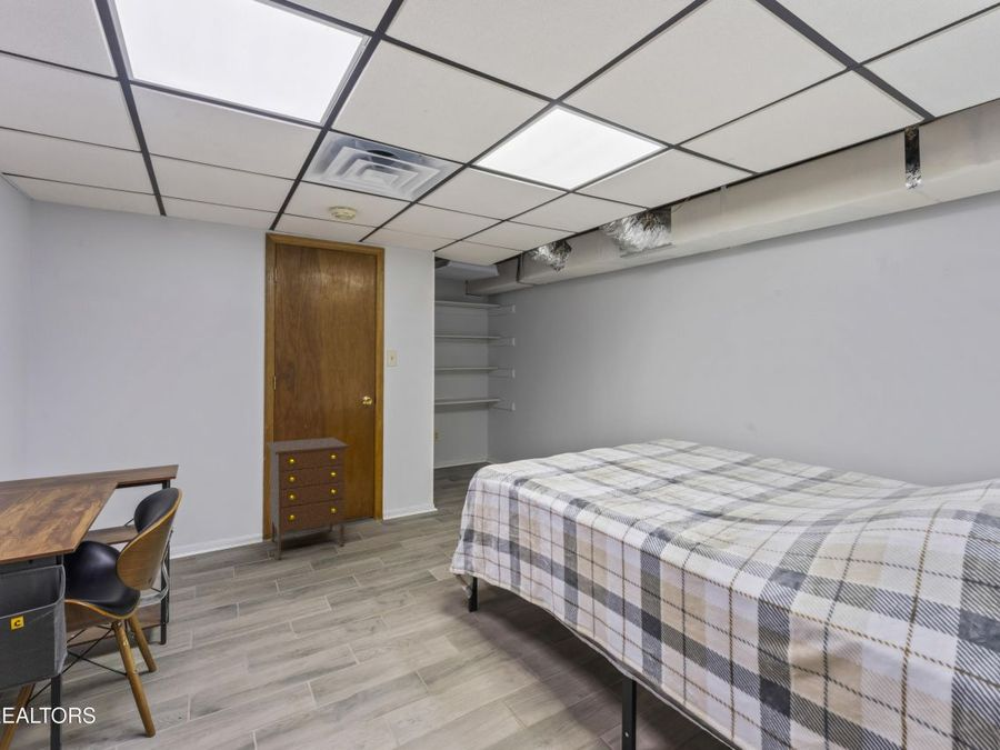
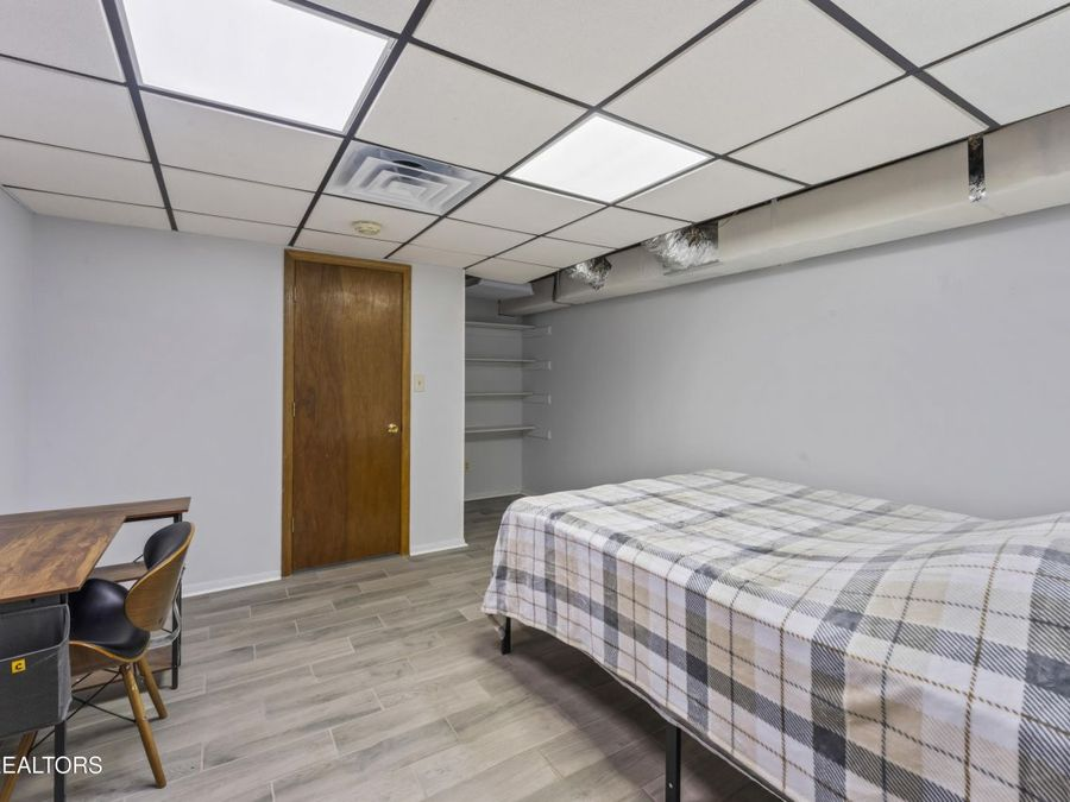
- dresser (307, 493)
